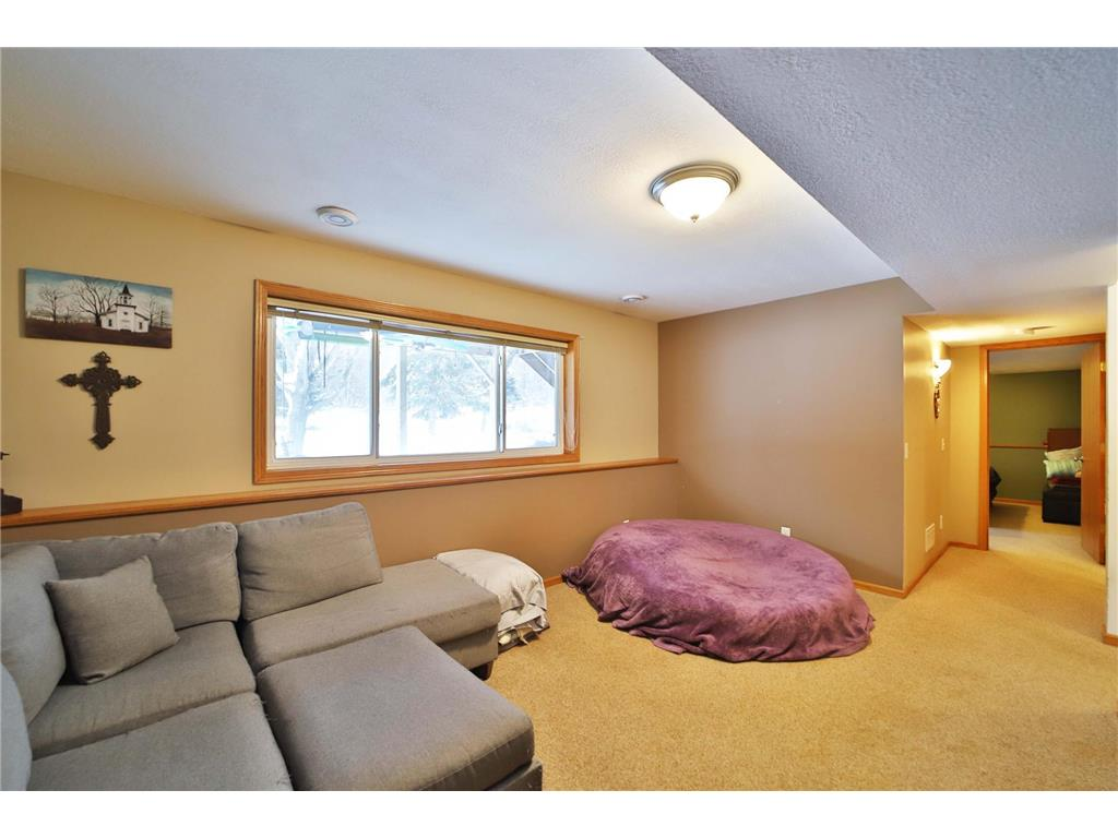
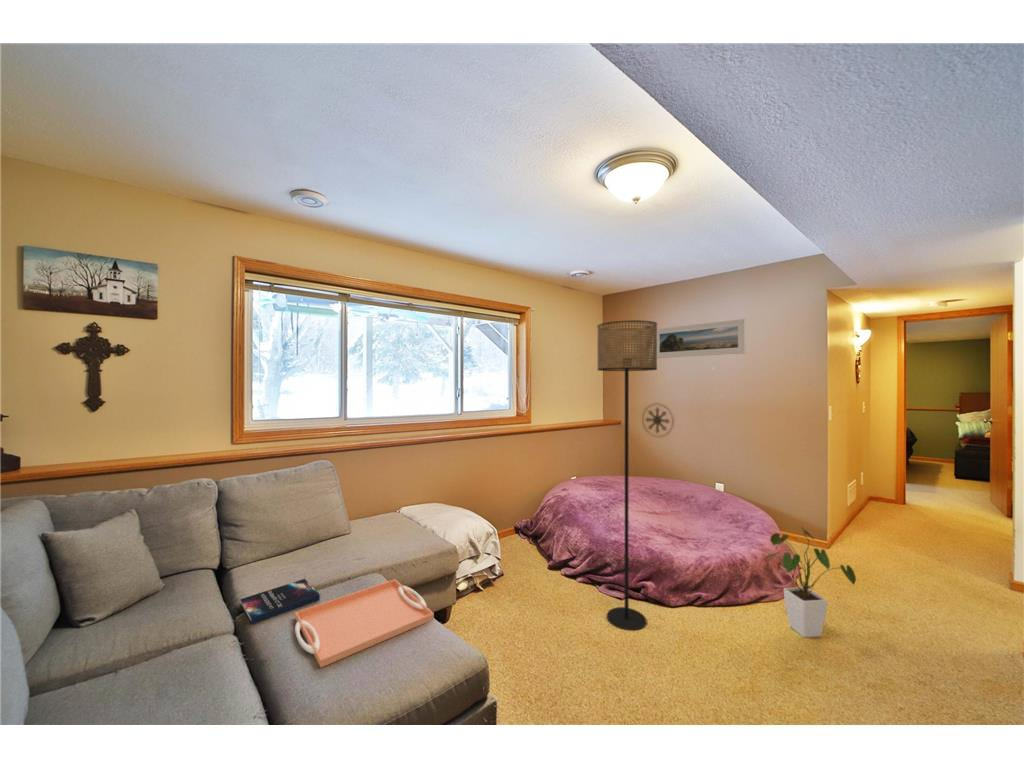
+ floor lamp (626, 471)
+ serving tray (364, 615)
+ medallion (657, 420)
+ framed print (696, 340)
+ house plant (812, 584)
+ hardback book (280, 599)
